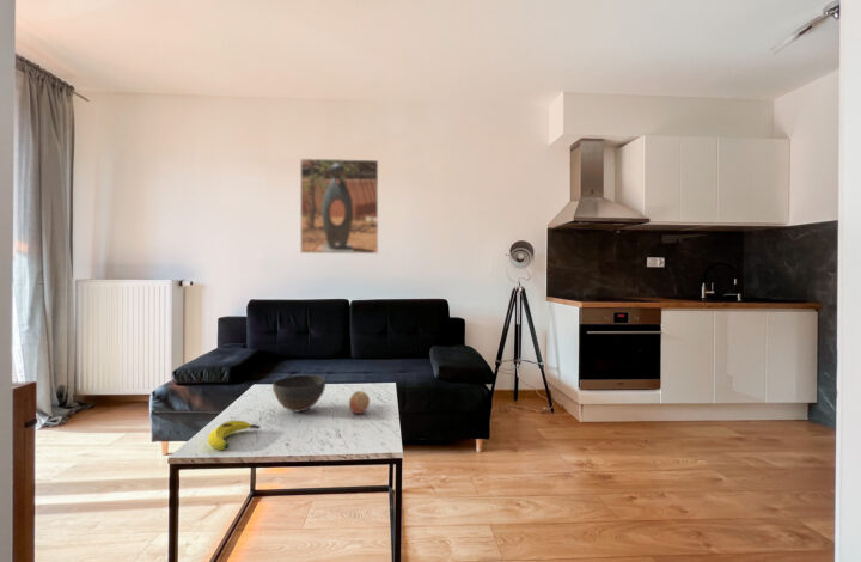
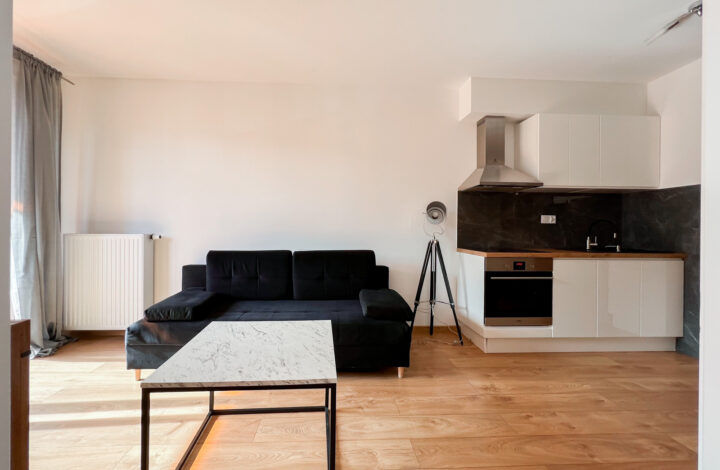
- fruit (359, 402)
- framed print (340, 206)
- banana (234, 432)
- bowl (299, 395)
